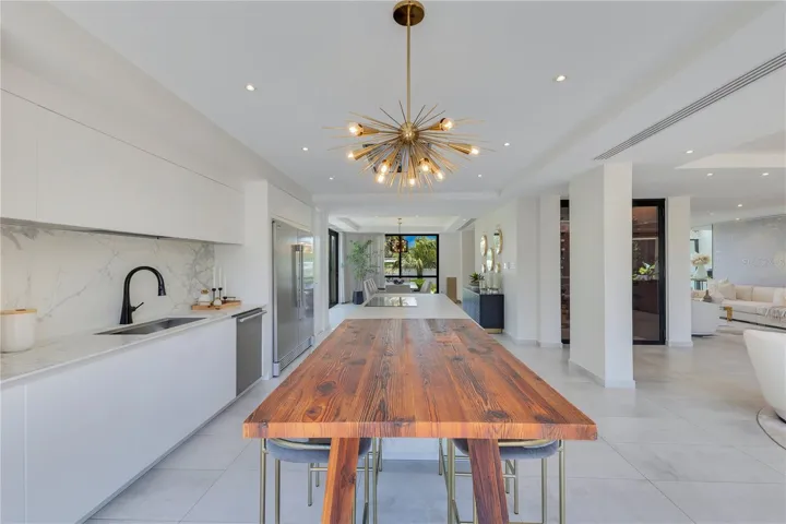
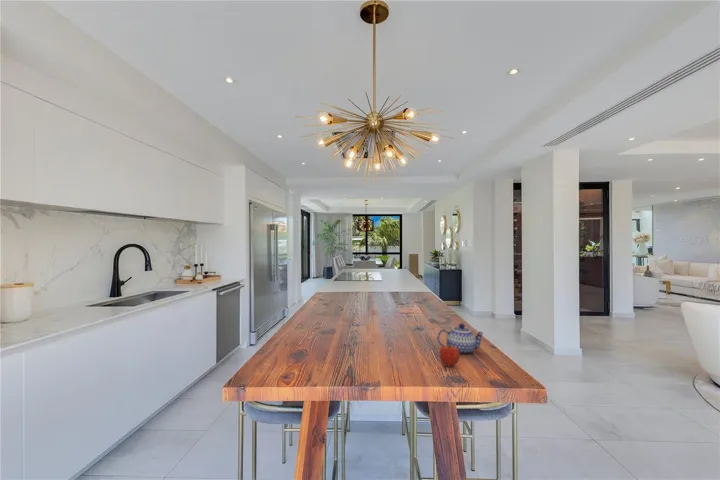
+ teapot (460, 337)
+ fruit (449, 355)
